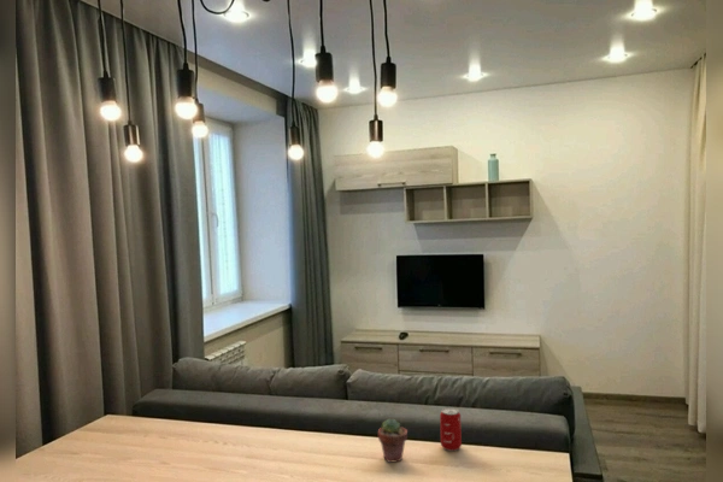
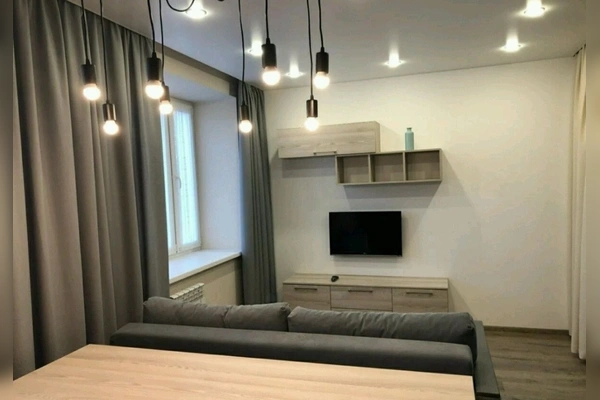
- potted succulent (392, 439)
- beverage can (451, 428)
